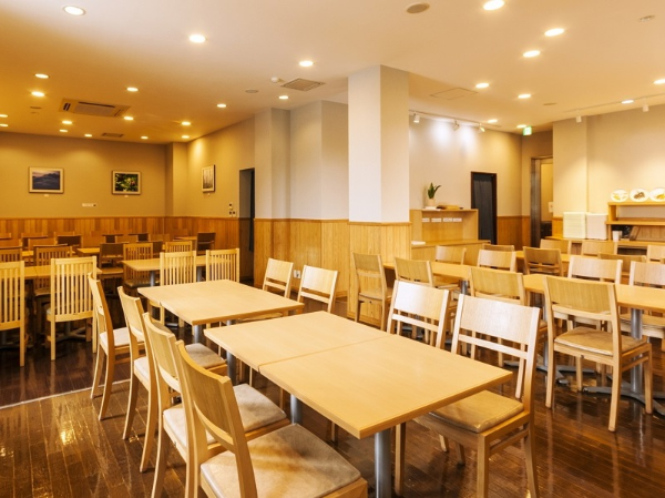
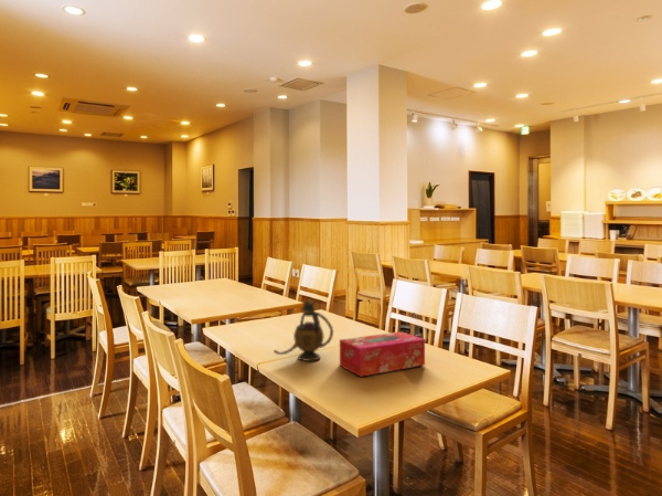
+ teapot (301, 329)
+ tissue box (382, 351)
